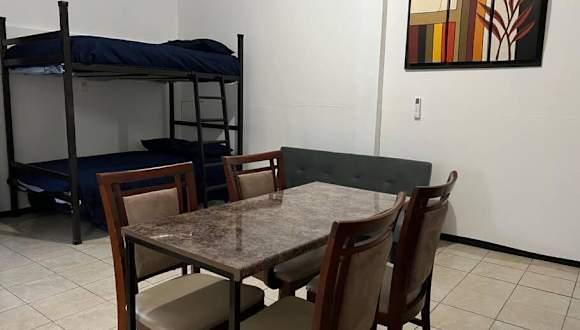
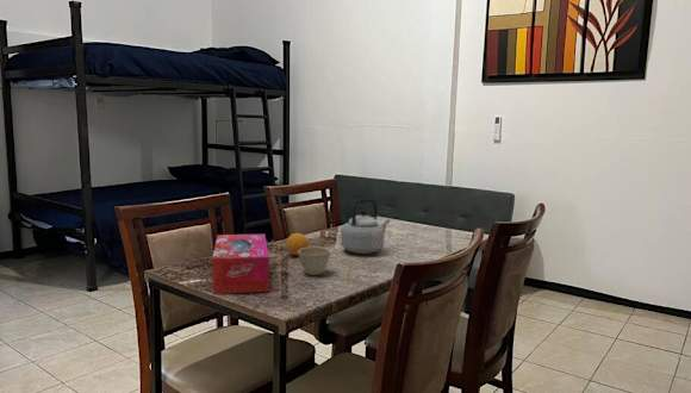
+ fruit (297, 243)
+ flower pot (313, 261)
+ tissue box (241, 261)
+ teapot (367, 224)
